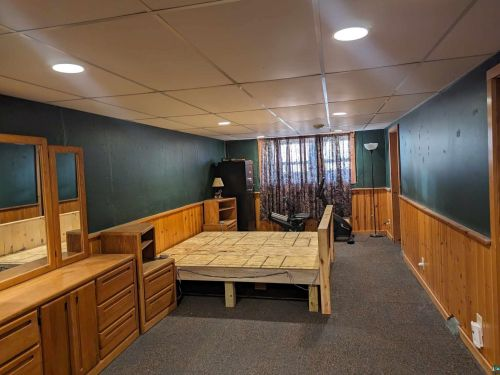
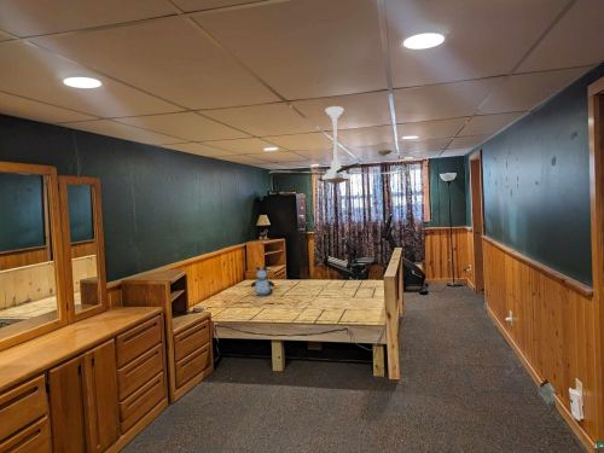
+ teddy bear (262, 280)
+ ceiling fan (335, 144)
